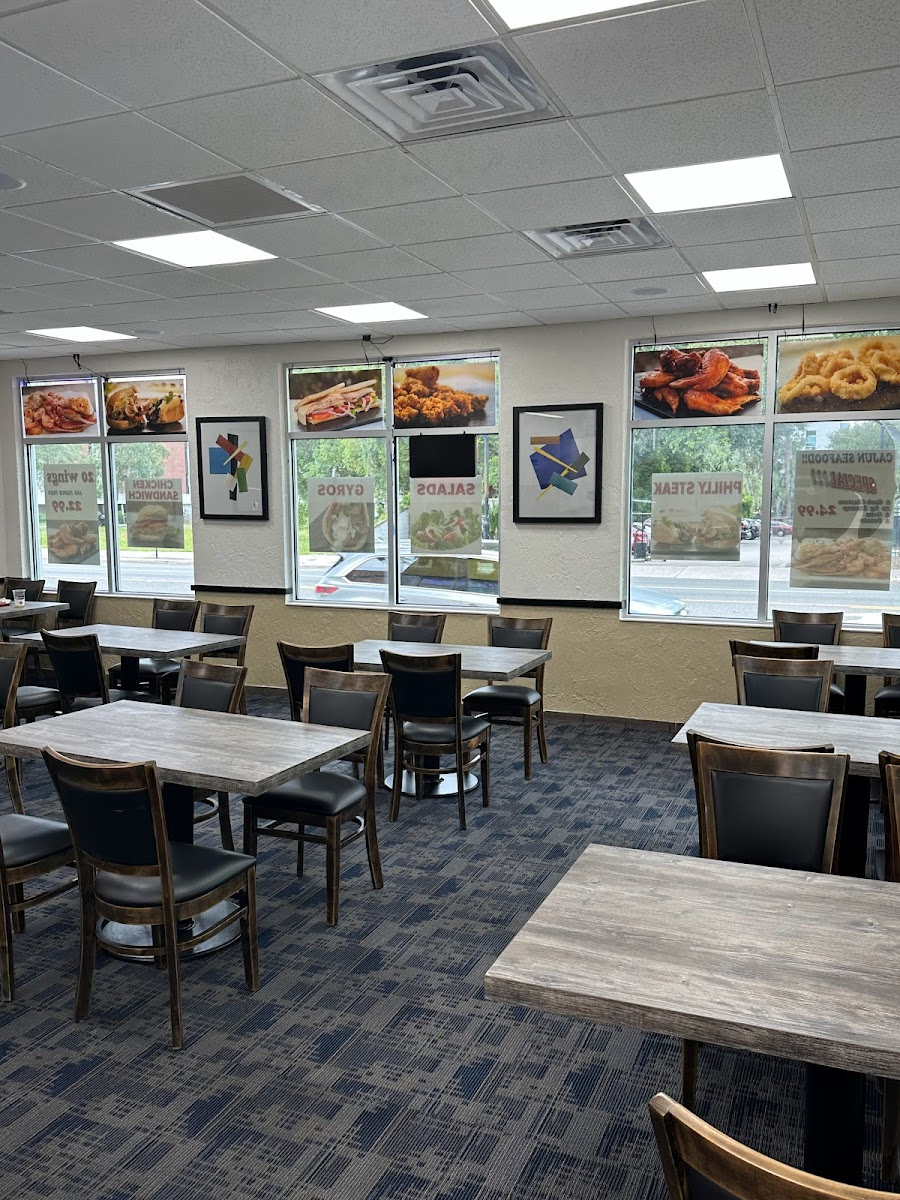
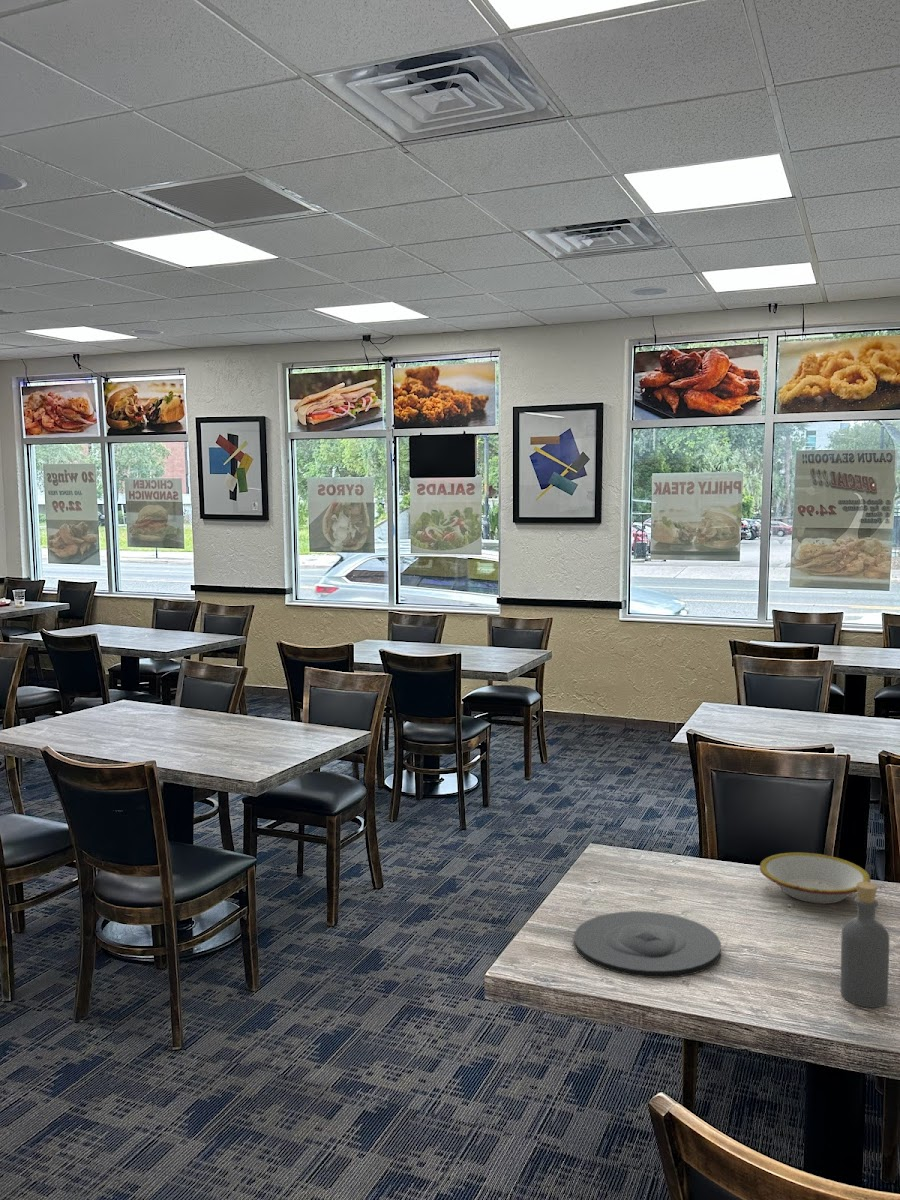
+ bottle (865, 941)
+ plate (646, 937)
+ bowl (813, 881)
